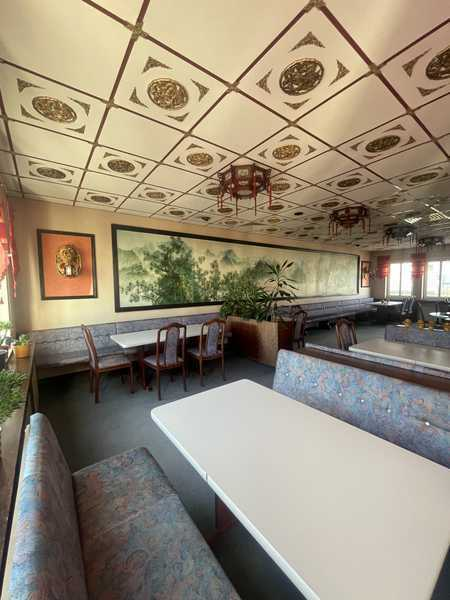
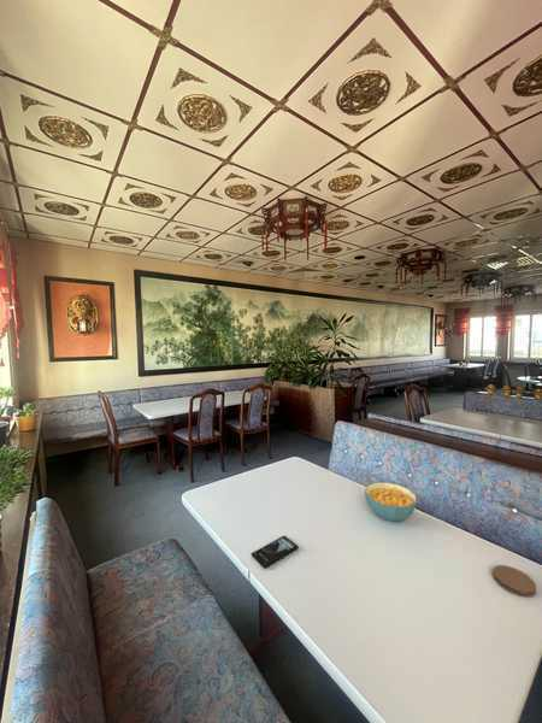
+ coaster (513, 580)
+ smartphone (275, 551)
+ cereal bowl (389, 505)
